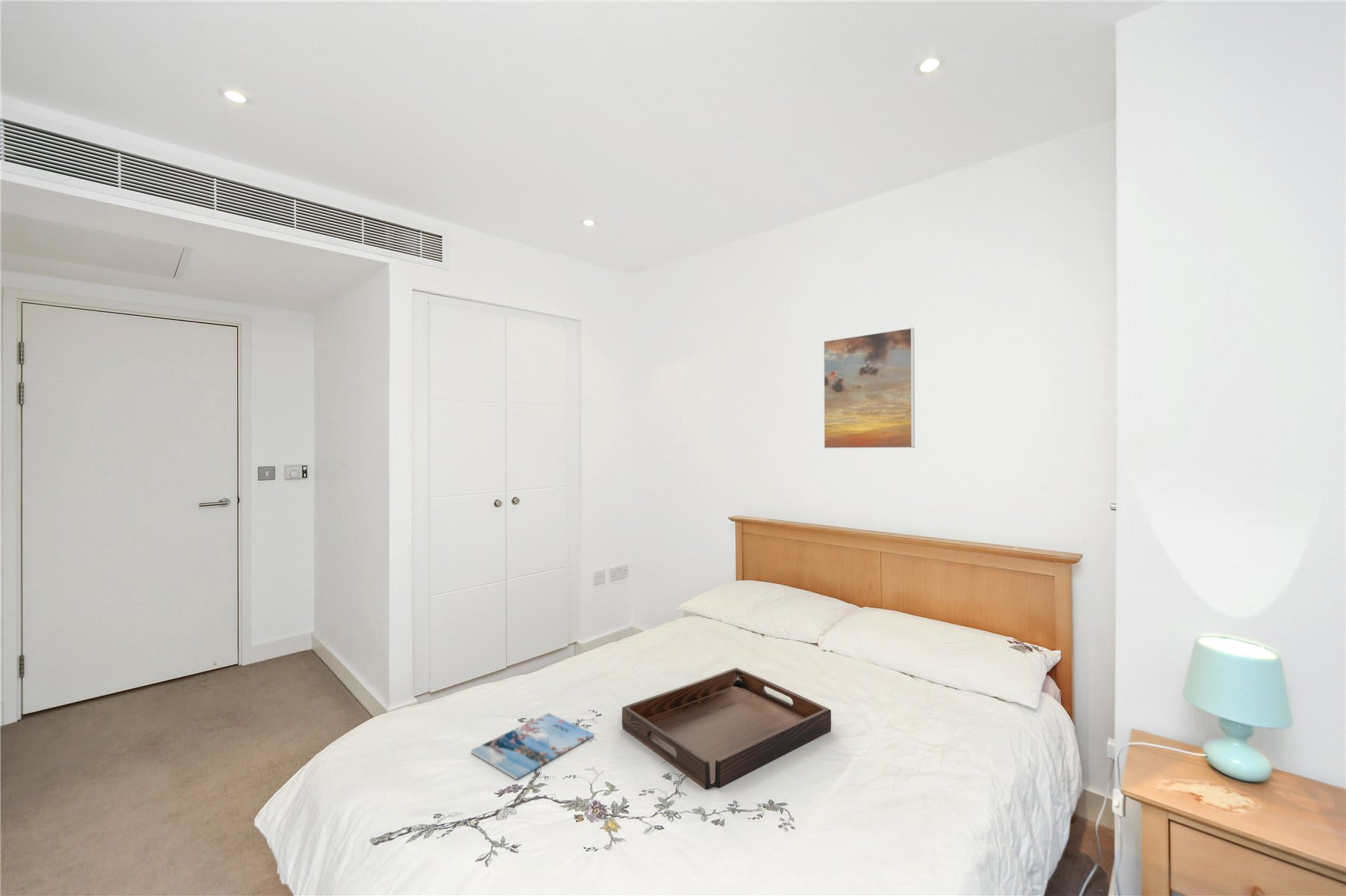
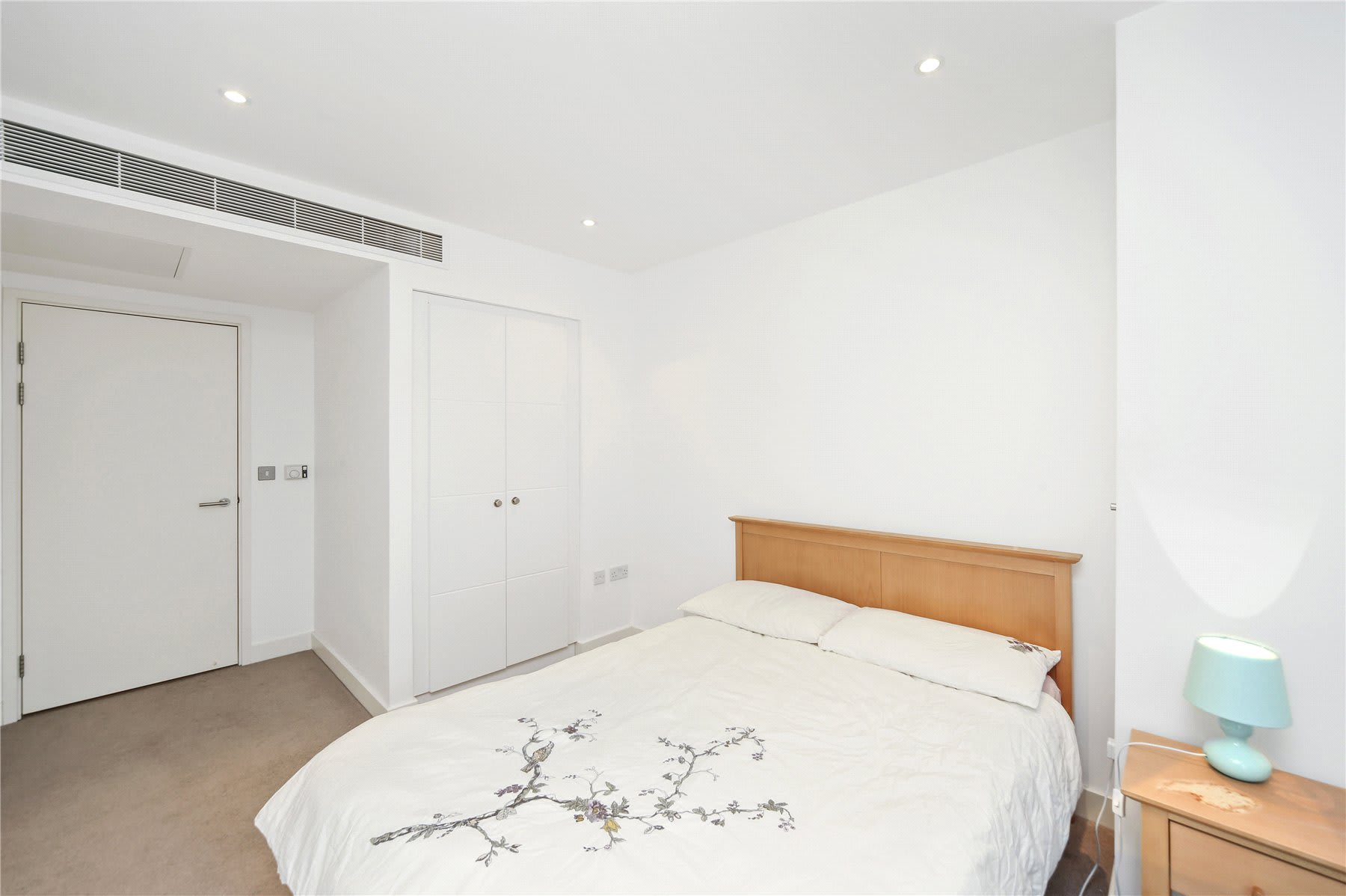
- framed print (867, 391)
- magazine (534, 743)
- serving tray (725, 719)
